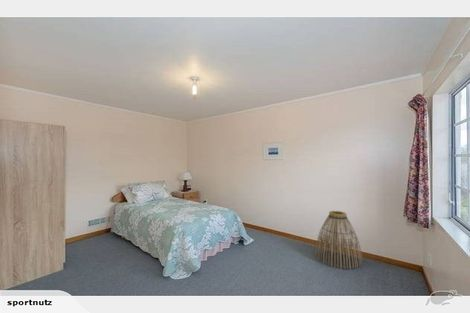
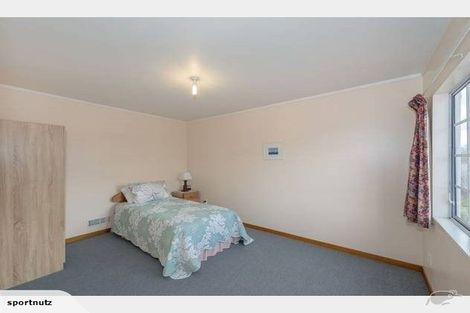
- basket (337, 235)
